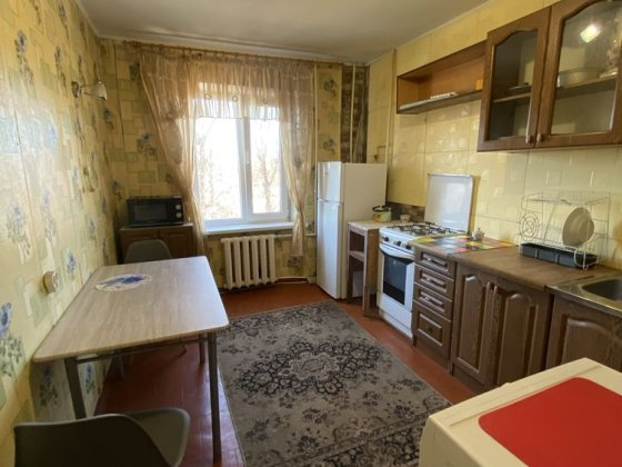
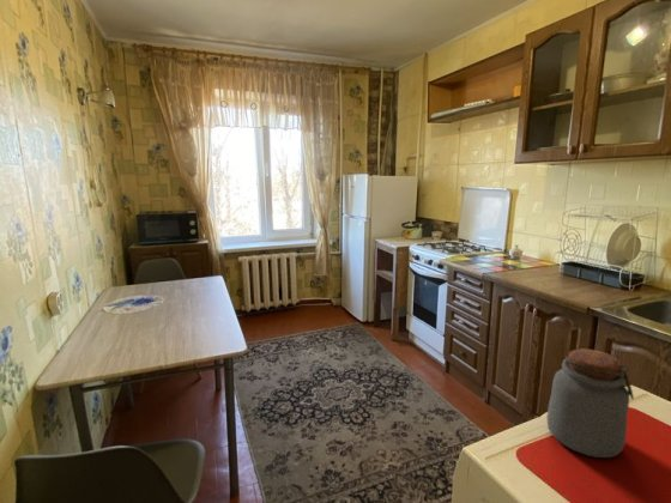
+ jar (588, 398)
